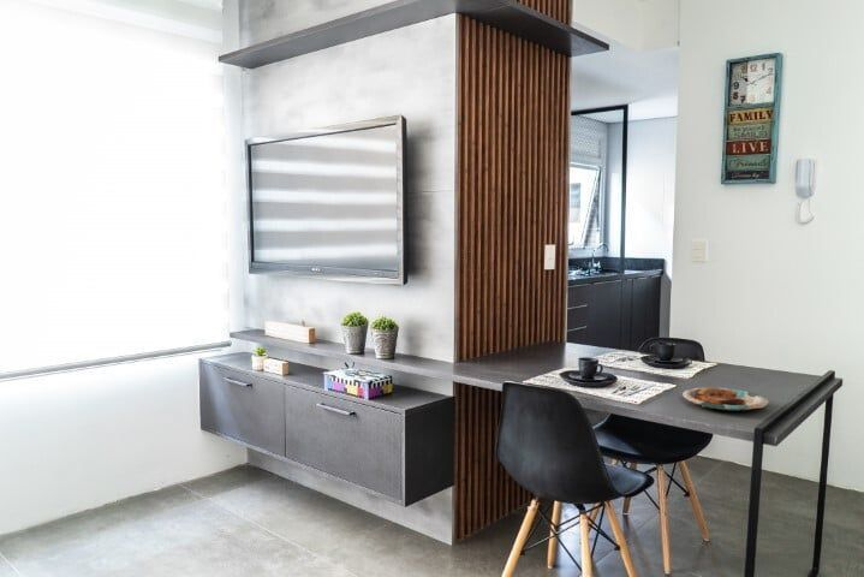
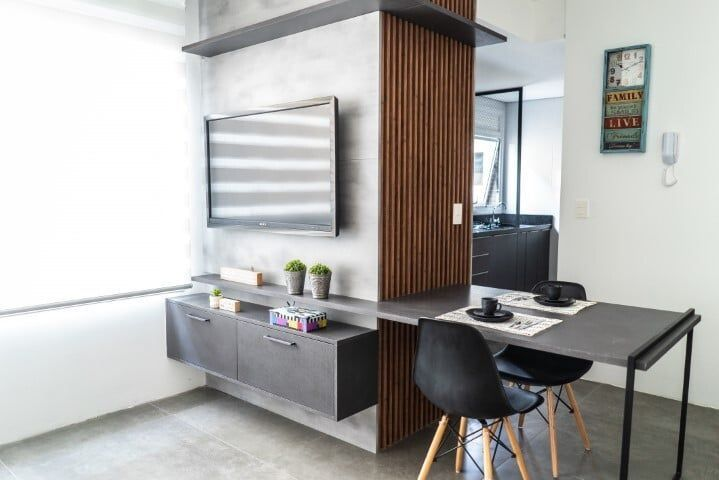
- plate (725, 398)
